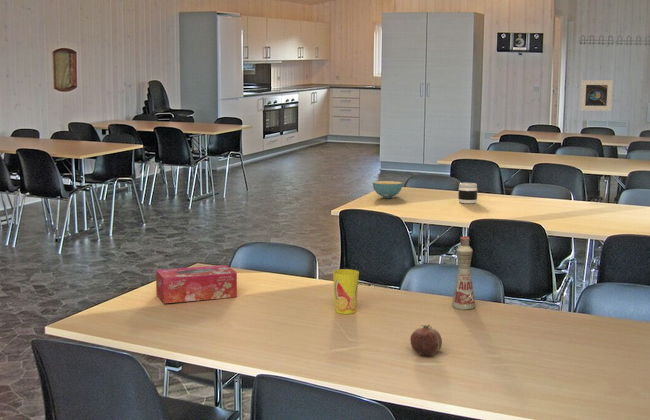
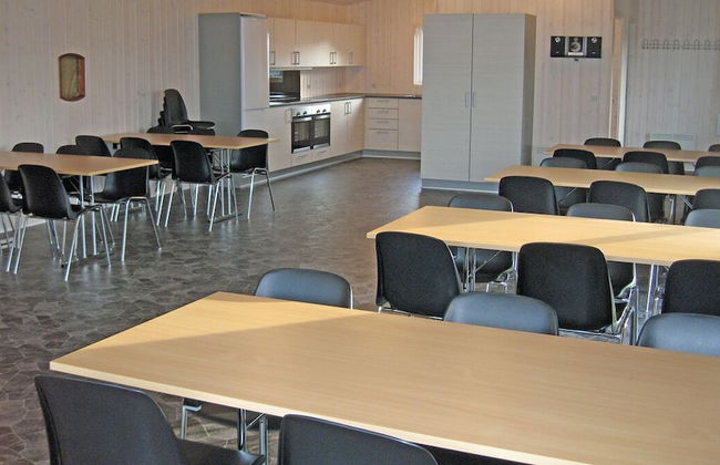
- cup (345, 291)
- jar (467, 192)
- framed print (596, 95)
- bottle (464, 271)
- tissue box (196, 283)
- fruit (425, 339)
- cereal bowl (387, 190)
